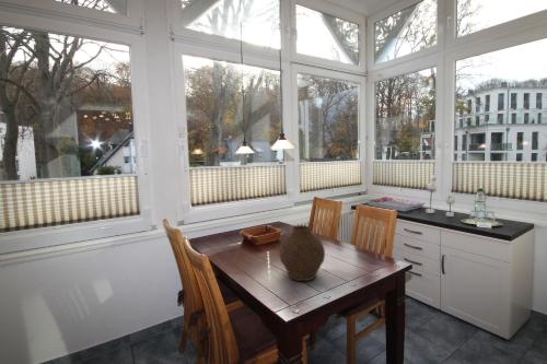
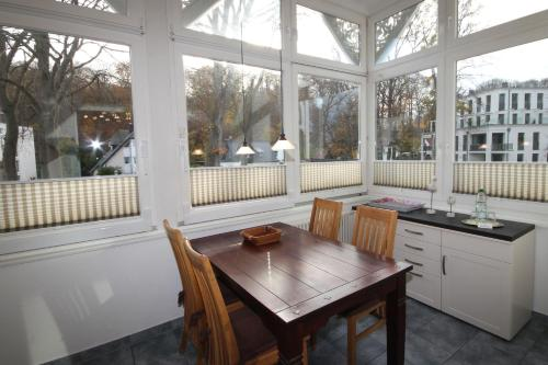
- vase (301, 251)
